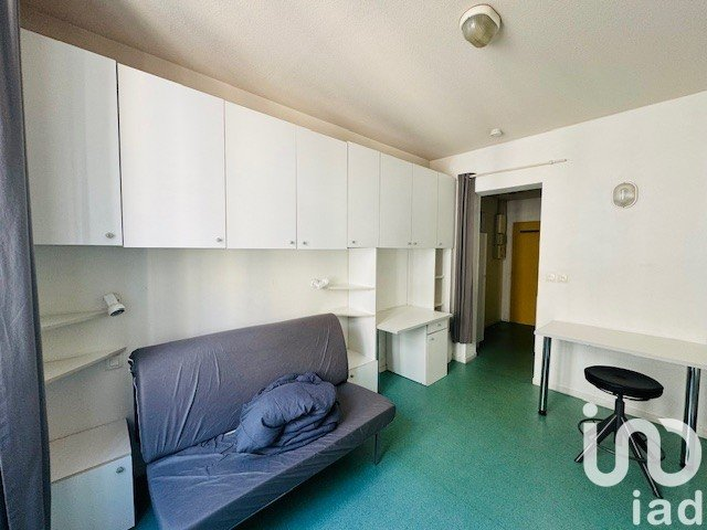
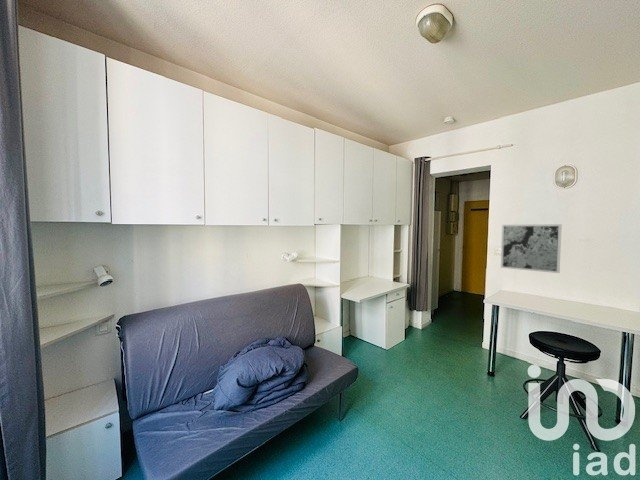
+ wall art (529, 247)
